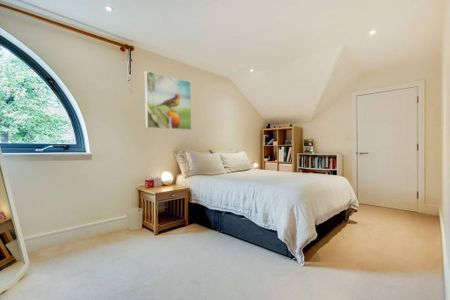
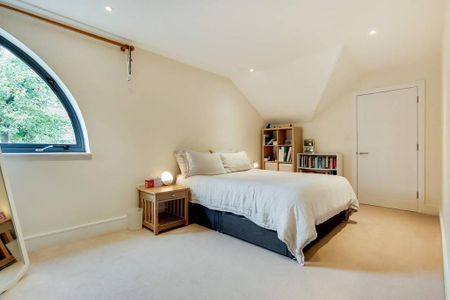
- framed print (170, 102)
